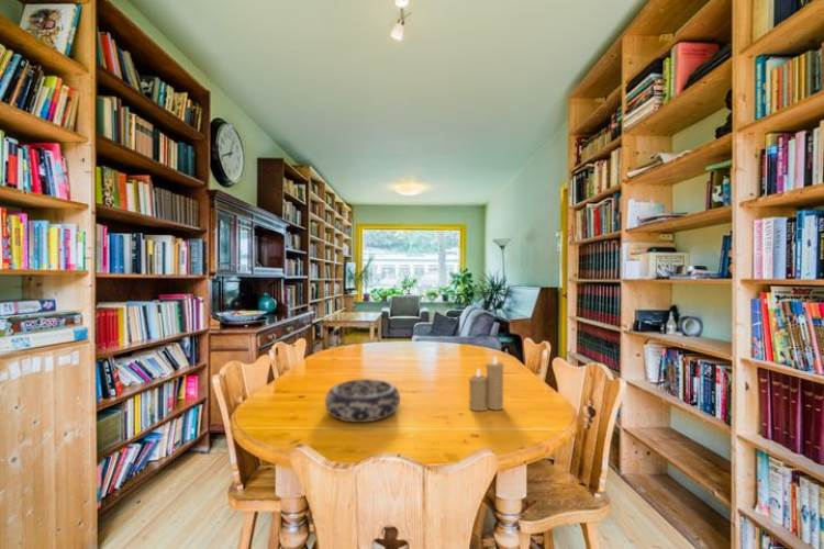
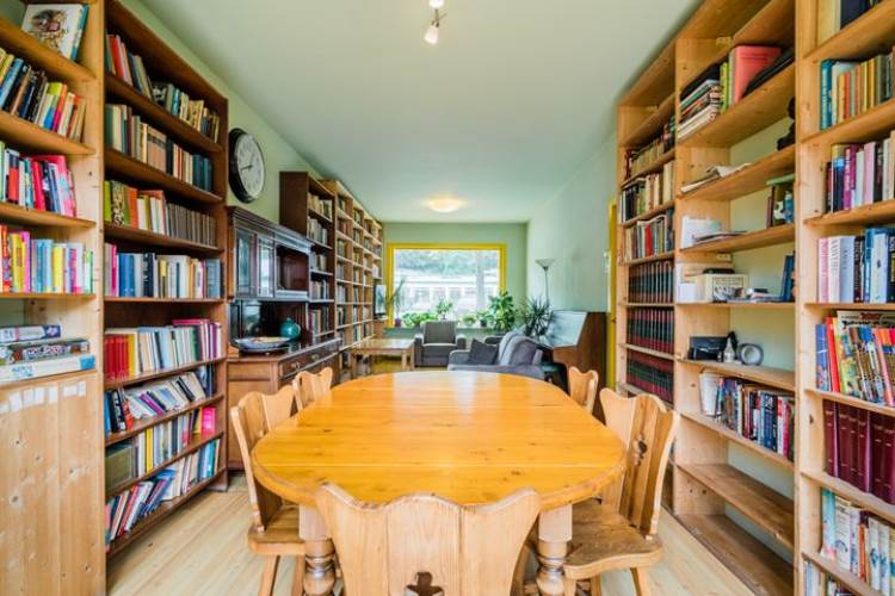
- candle (486, 381)
- decorative bowl (363, 399)
